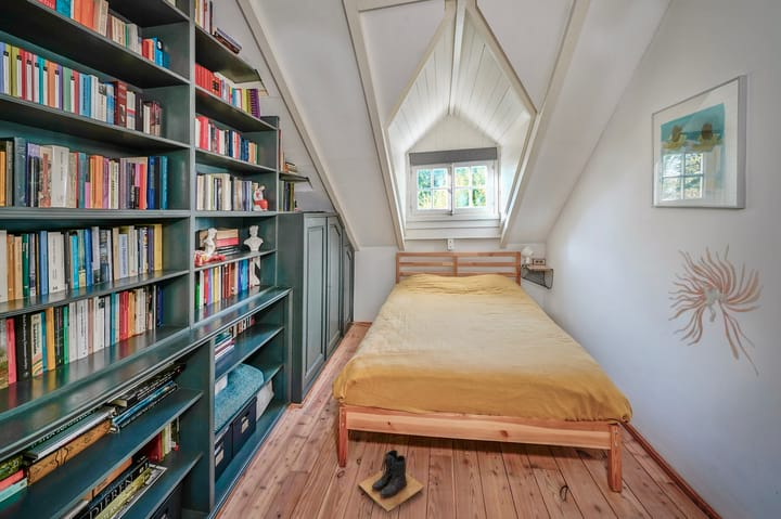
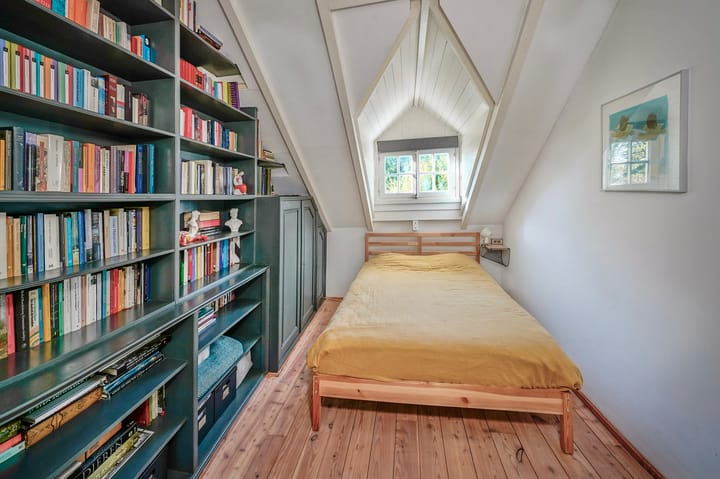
- boots (390, 471)
- wall sculpture (707, 299)
